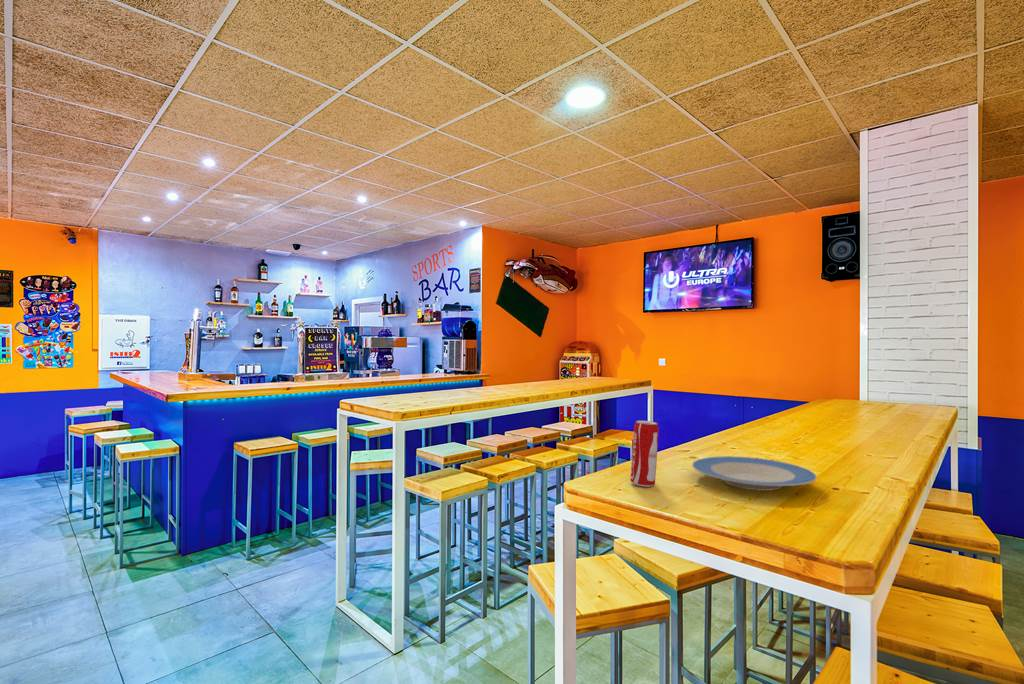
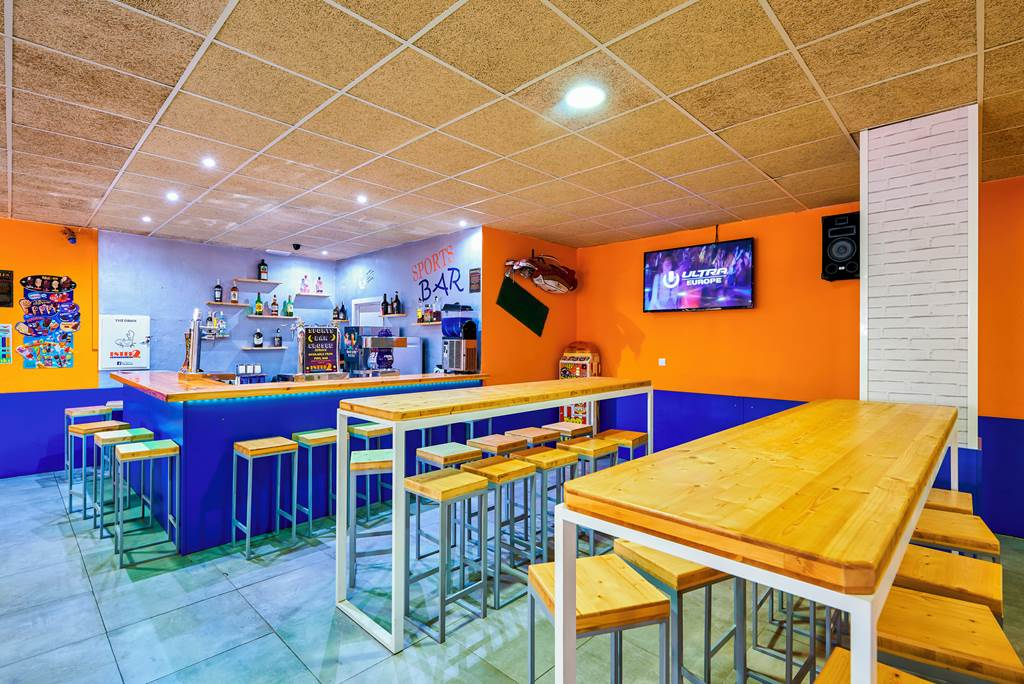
- plate (751, 475)
- beverage can (644, 452)
